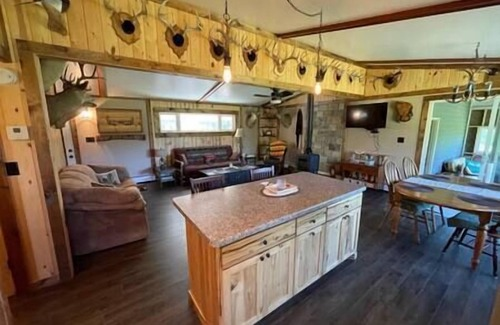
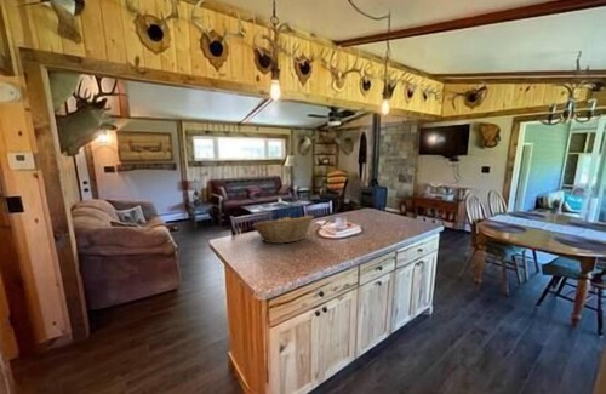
+ fruit basket (284, 225)
